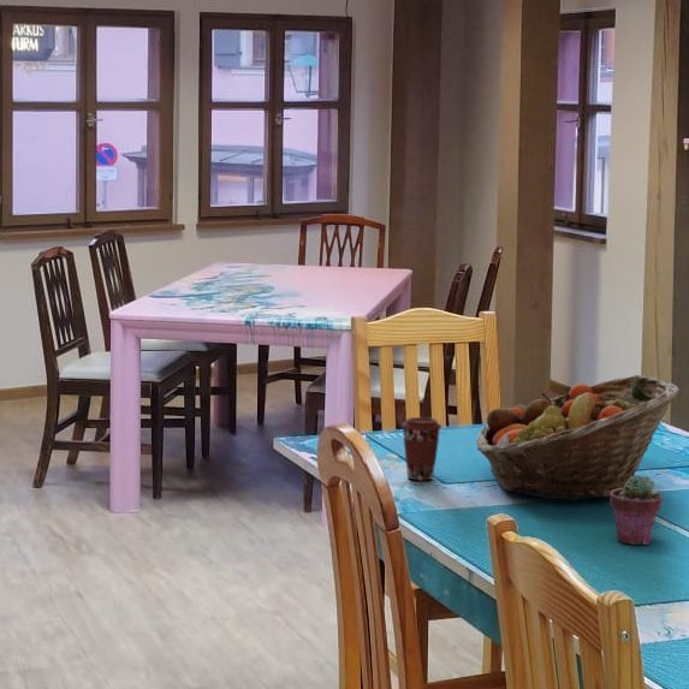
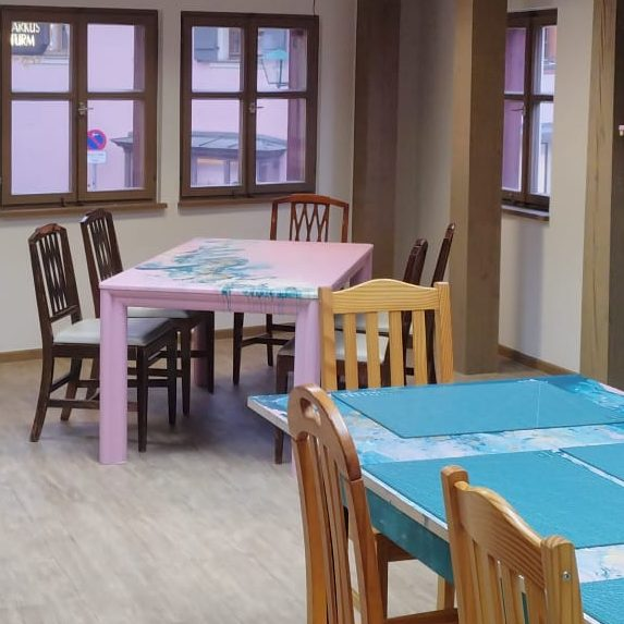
- fruit basket (575, 432)
- potted succulent (635, 507)
- coffee cup (421, 449)
